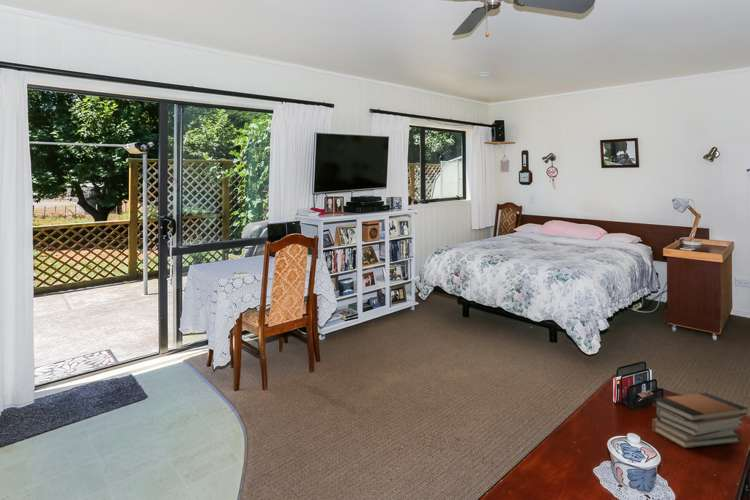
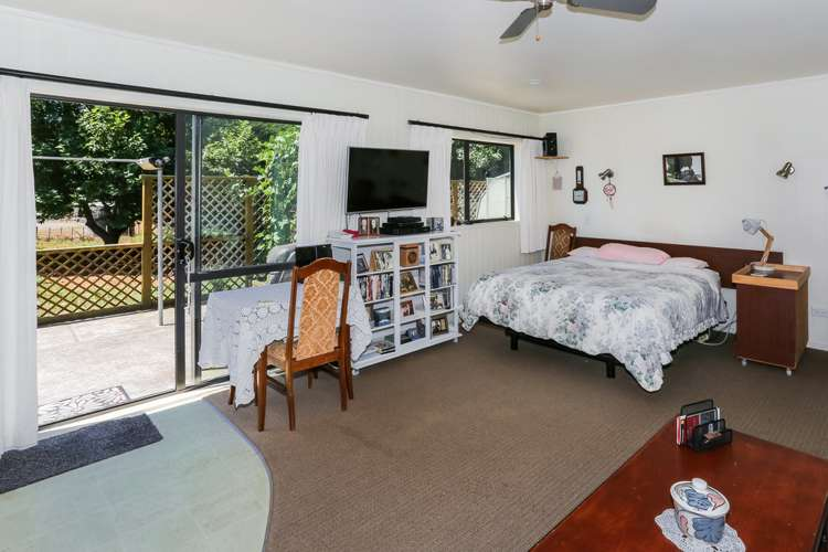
- book stack (698, 419)
